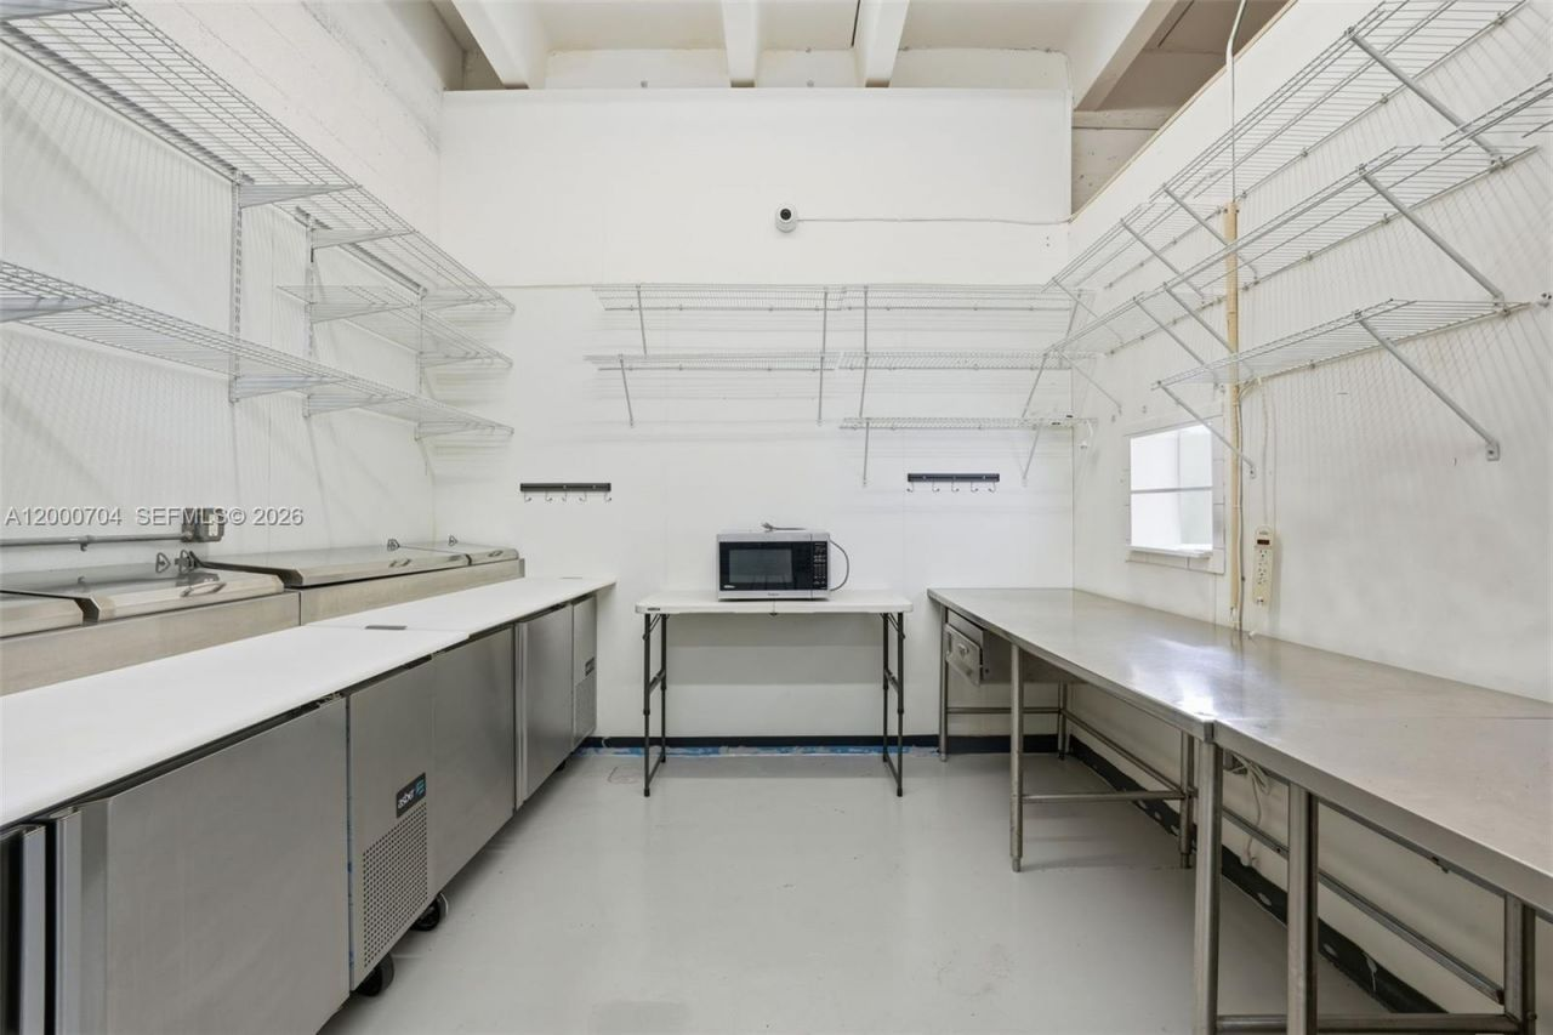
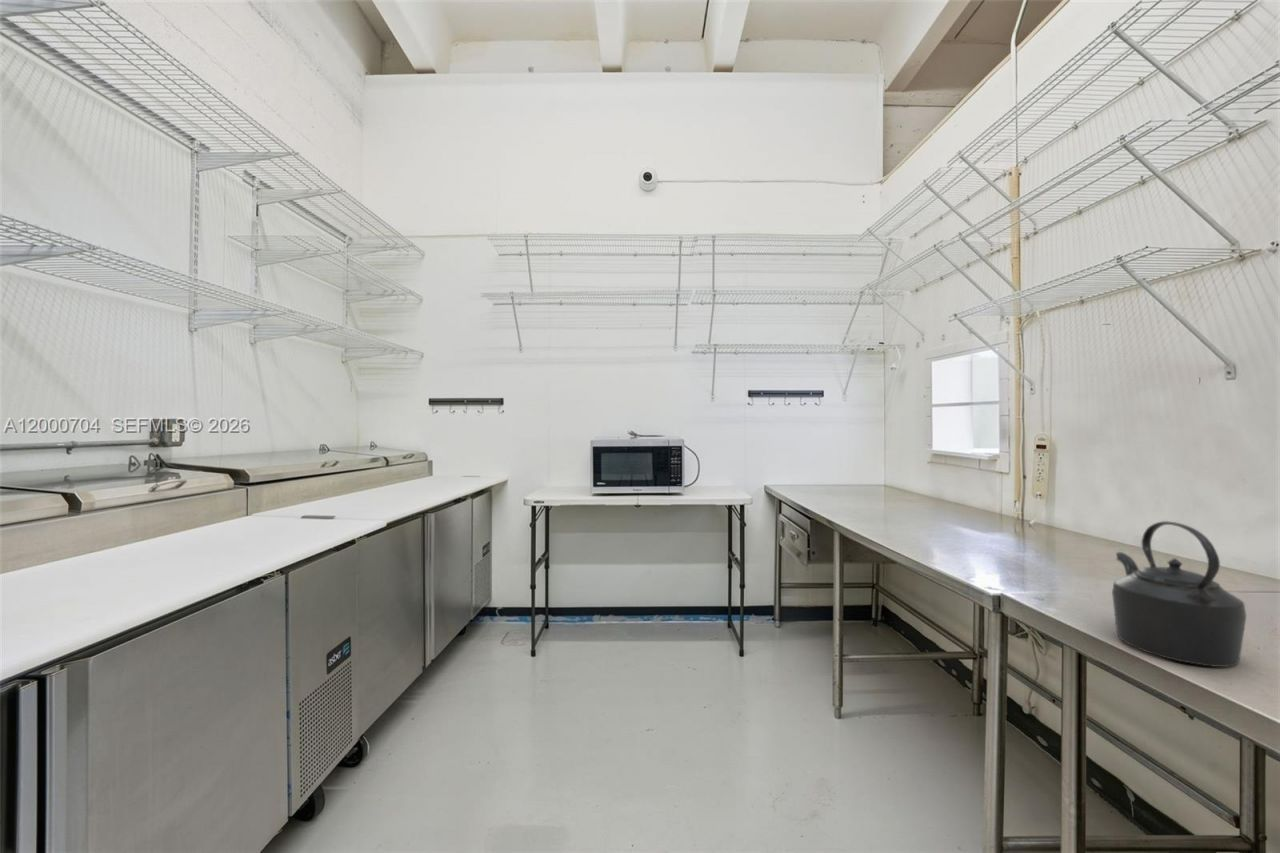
+ kettle (1159, 579)
